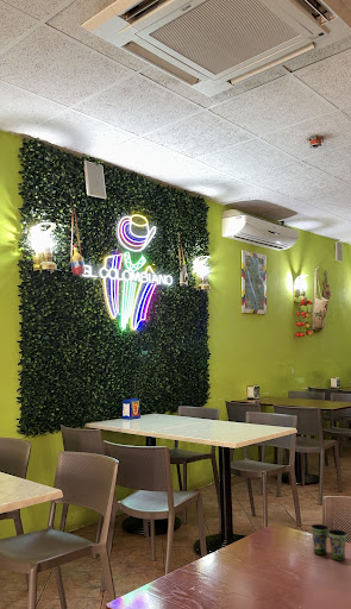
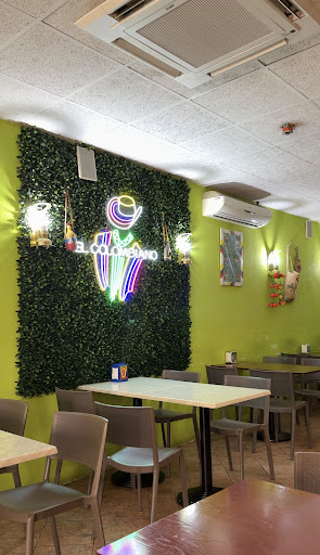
- cup (326, 542)
